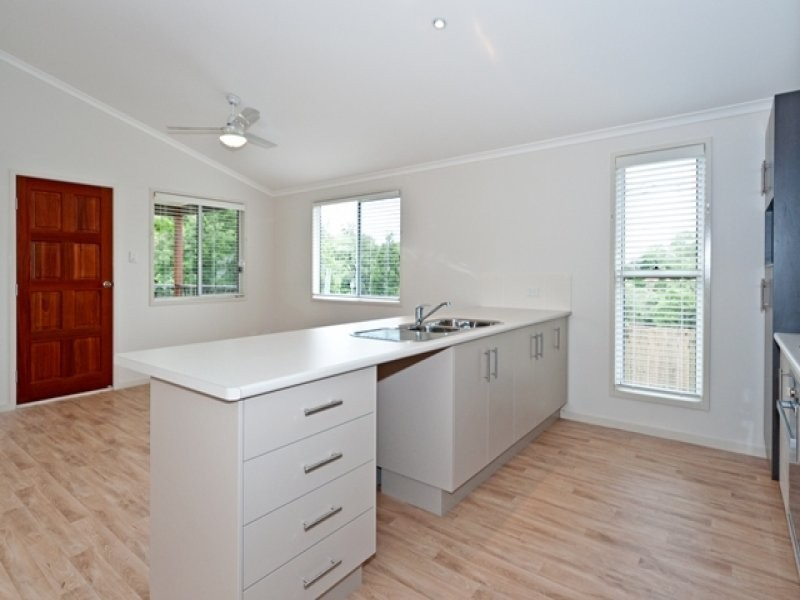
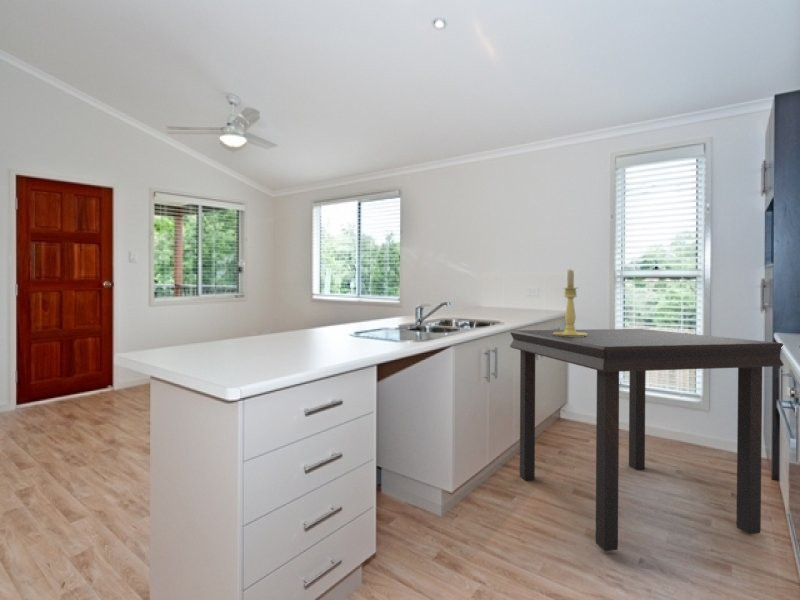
+ candle holder (570, 301)
+ dining table (629, 419)
